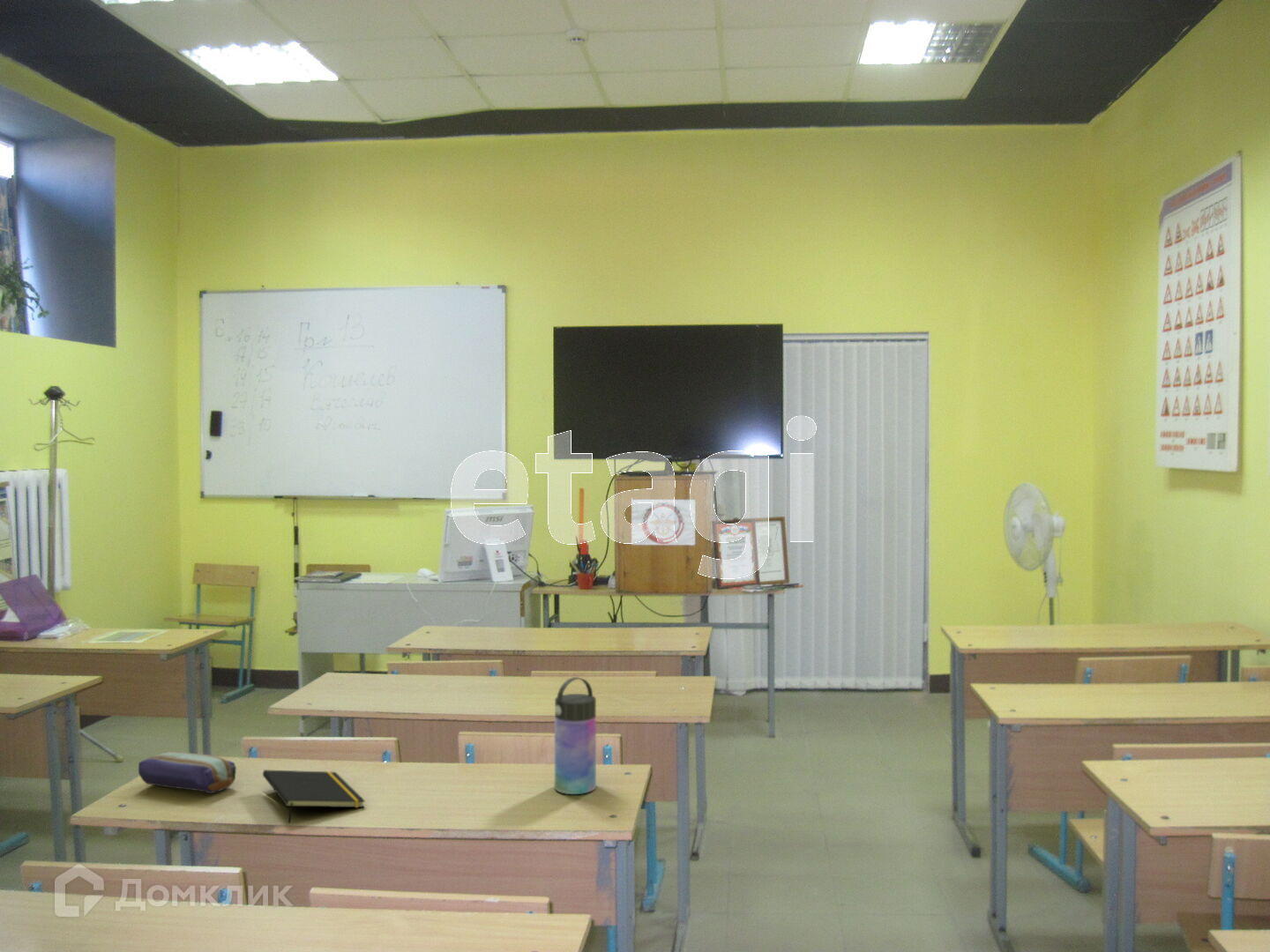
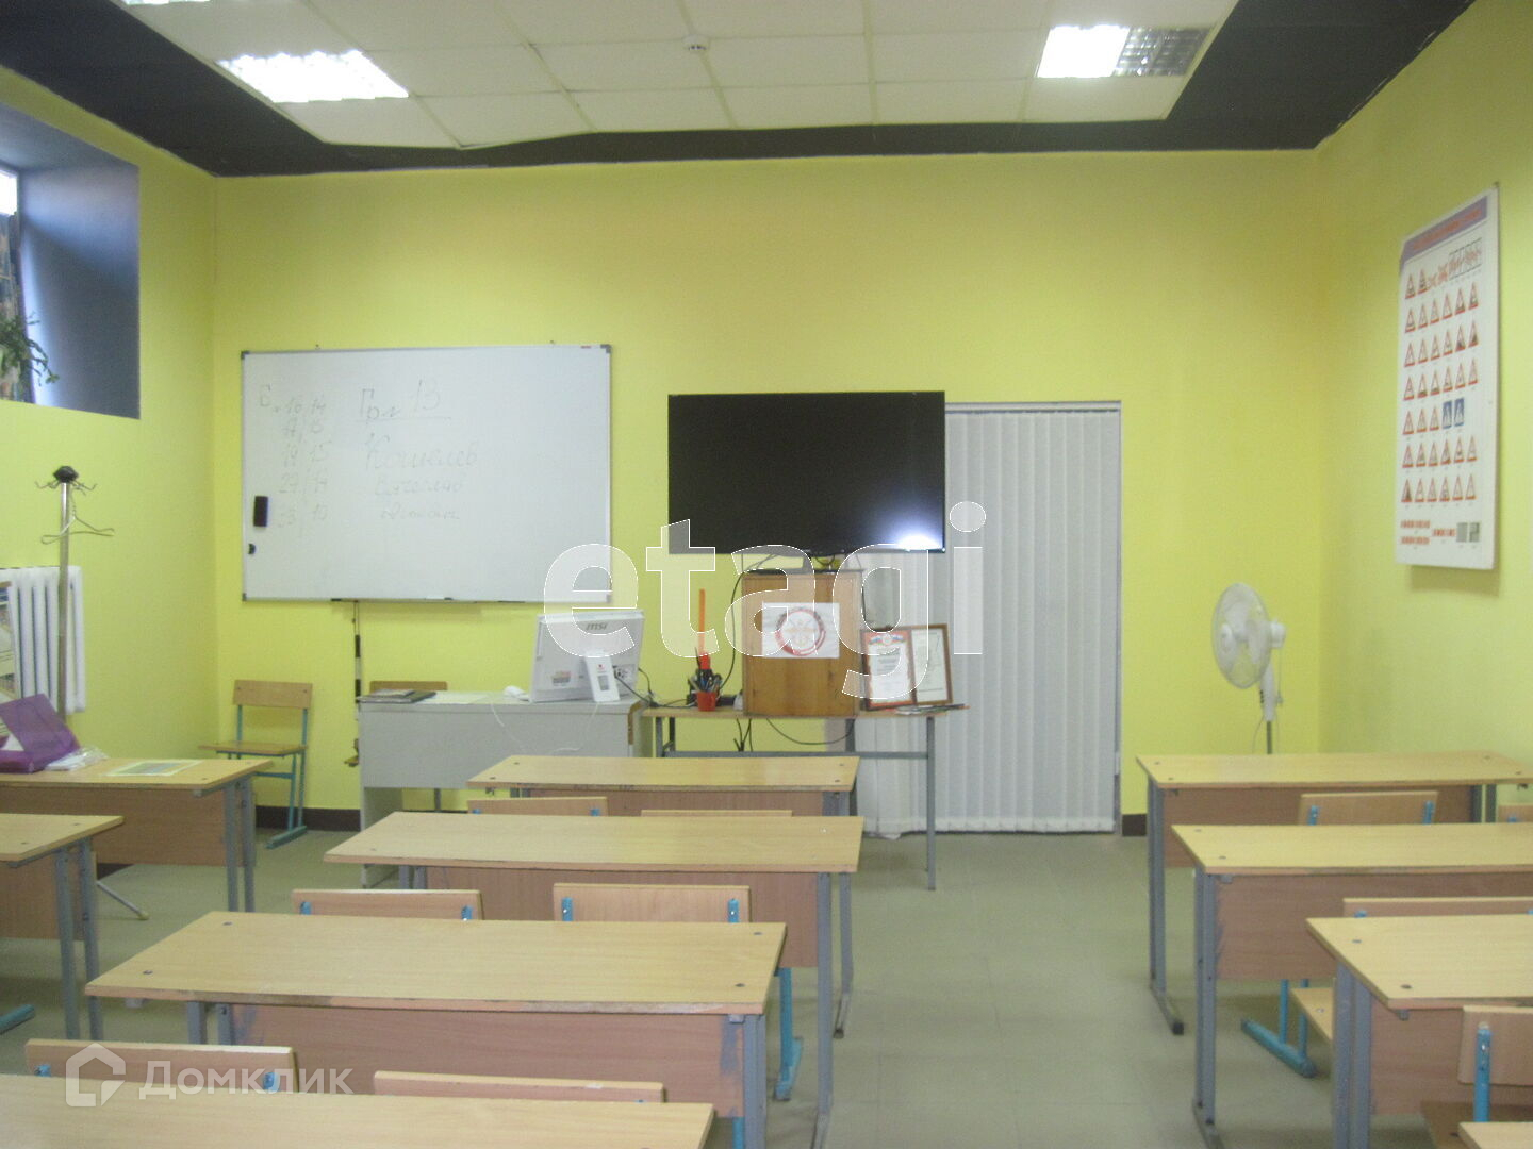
- notepad (312, 788)
- pencil case (187, 771)
- water bottle (575, 733)
